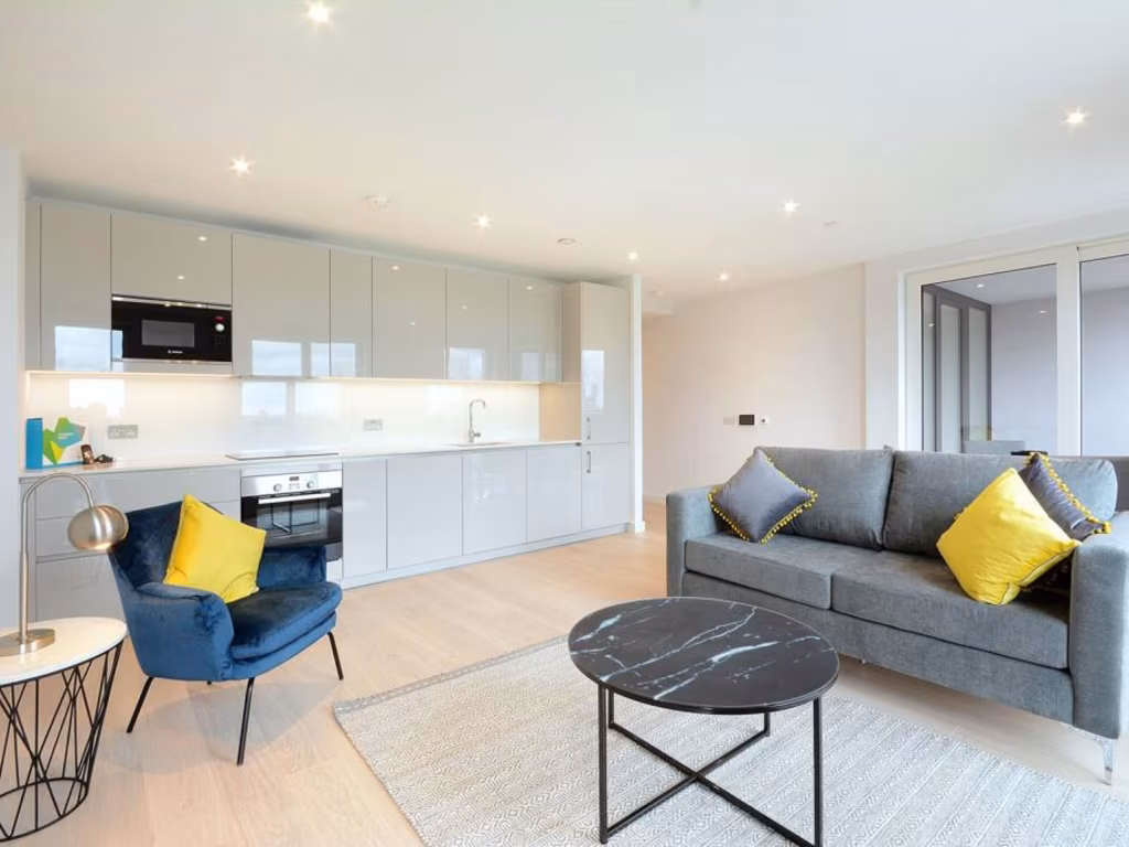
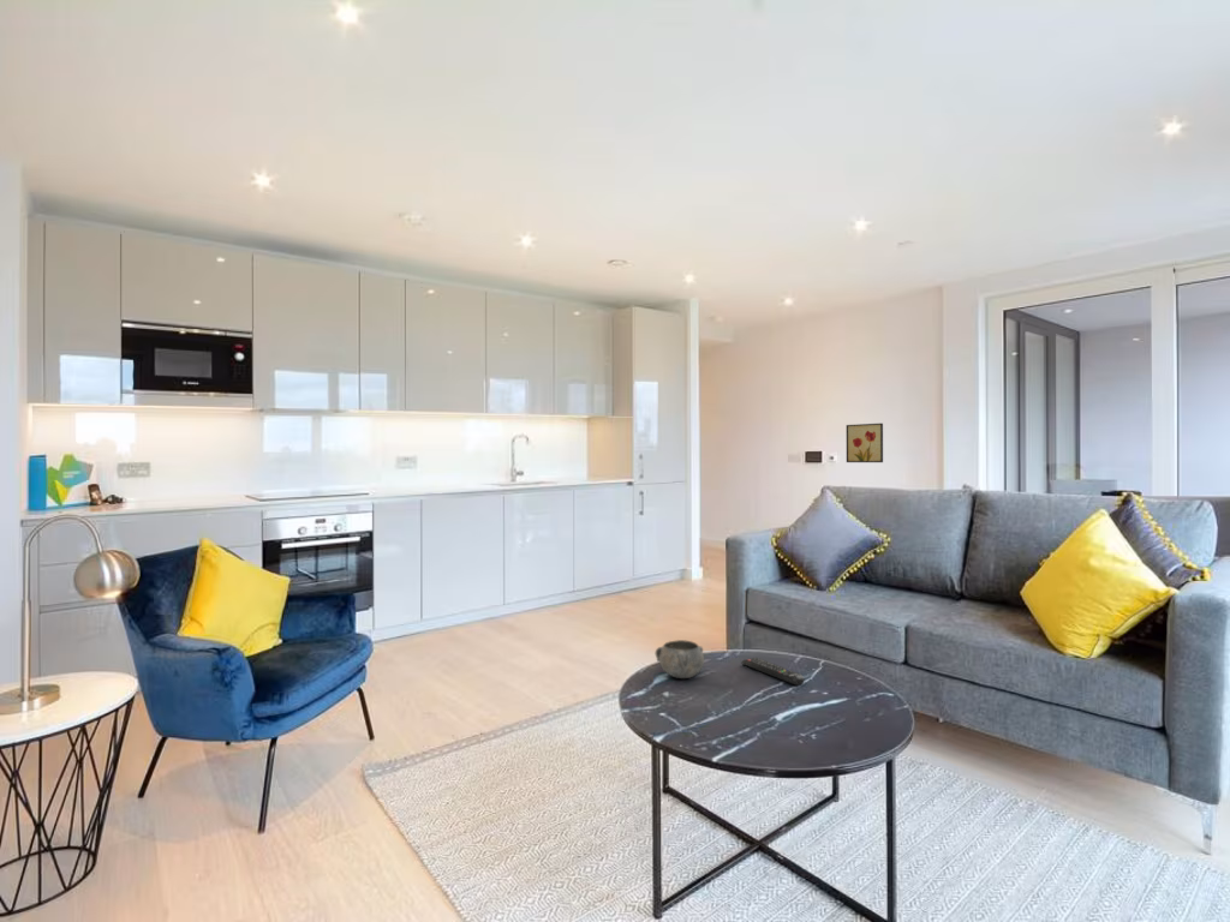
+ decorative bowl (681, 659)
+ wall art (864, 443)
+ remote control (771, 670)
